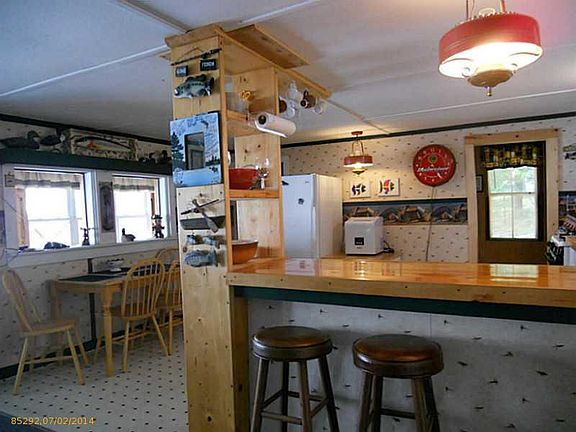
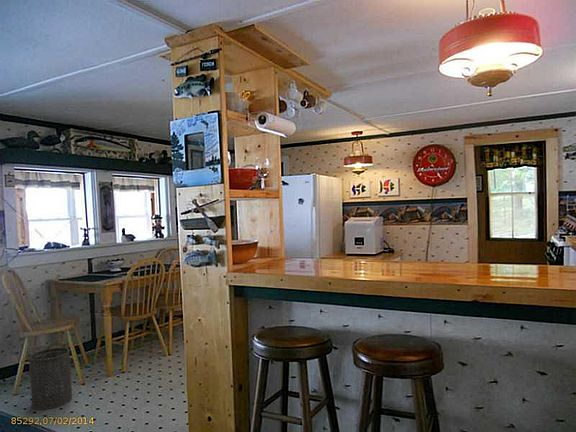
+ trash can (51, 377)
